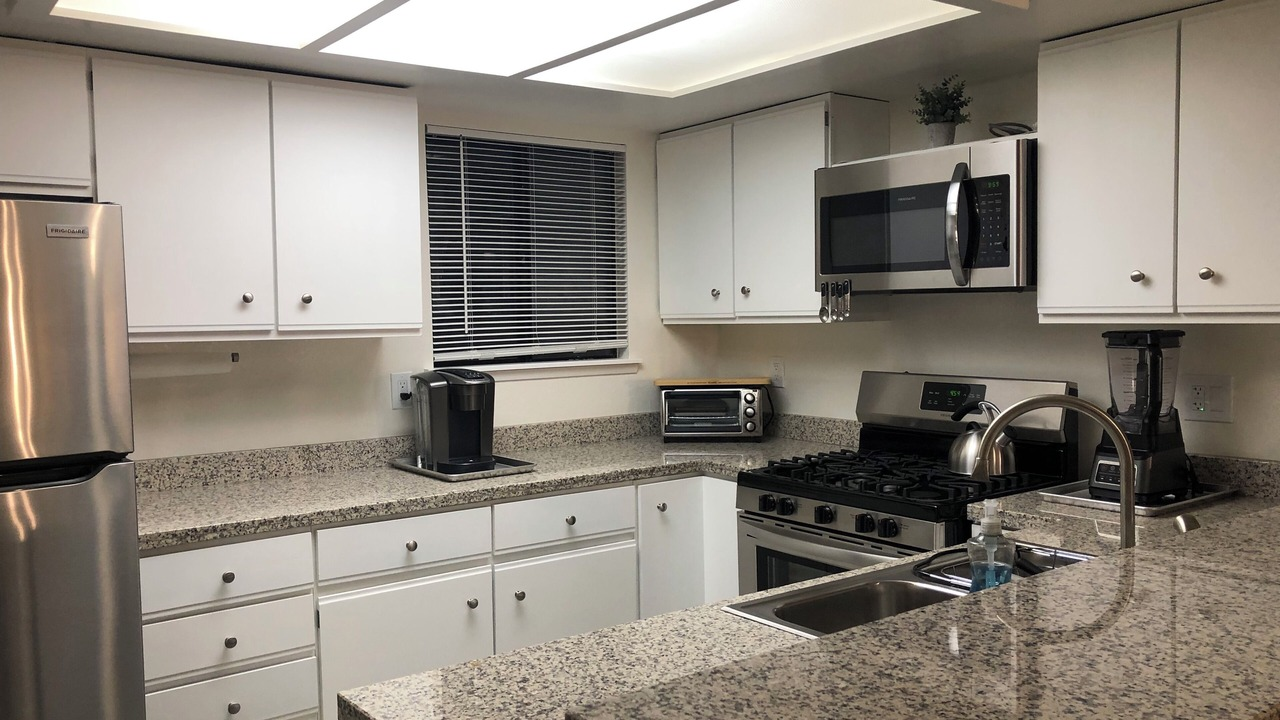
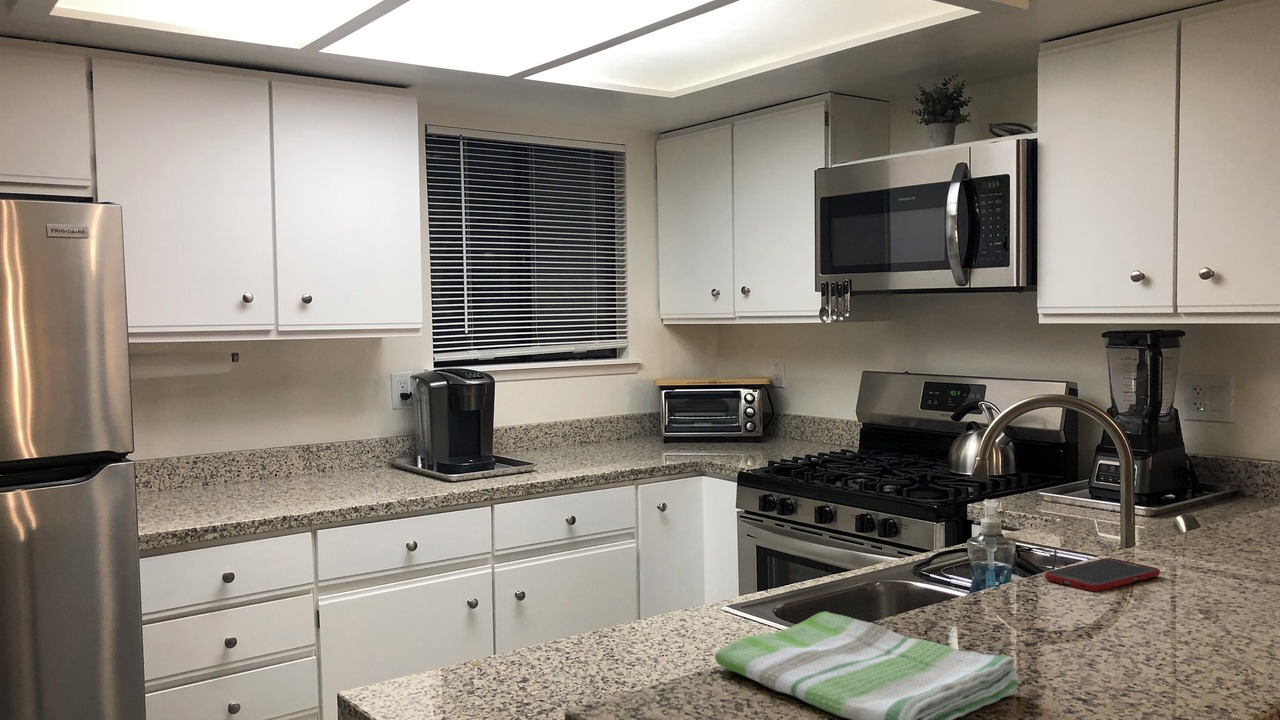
+ cell phone (1102, 574)
+ dish towel (861, 662)
